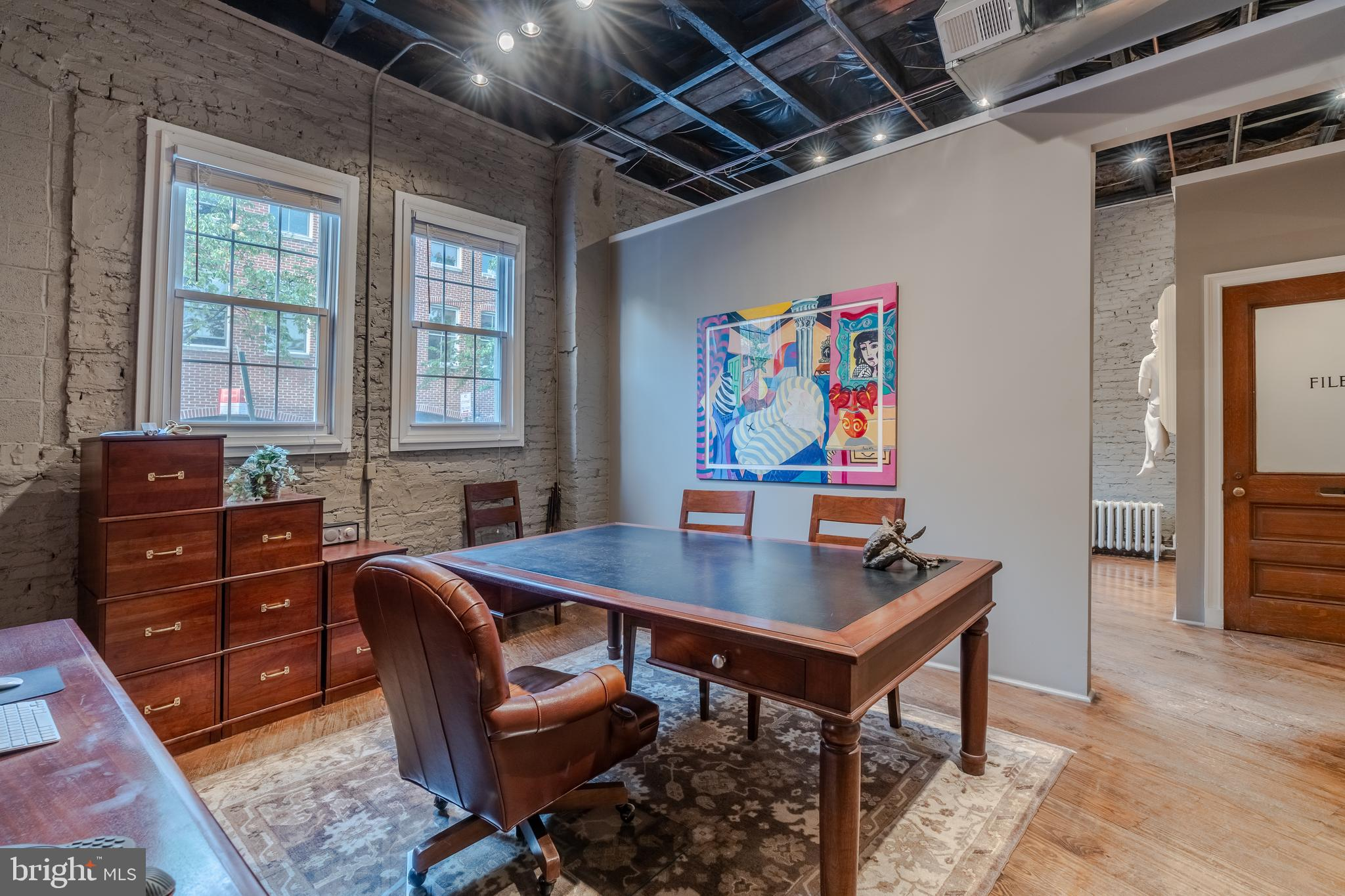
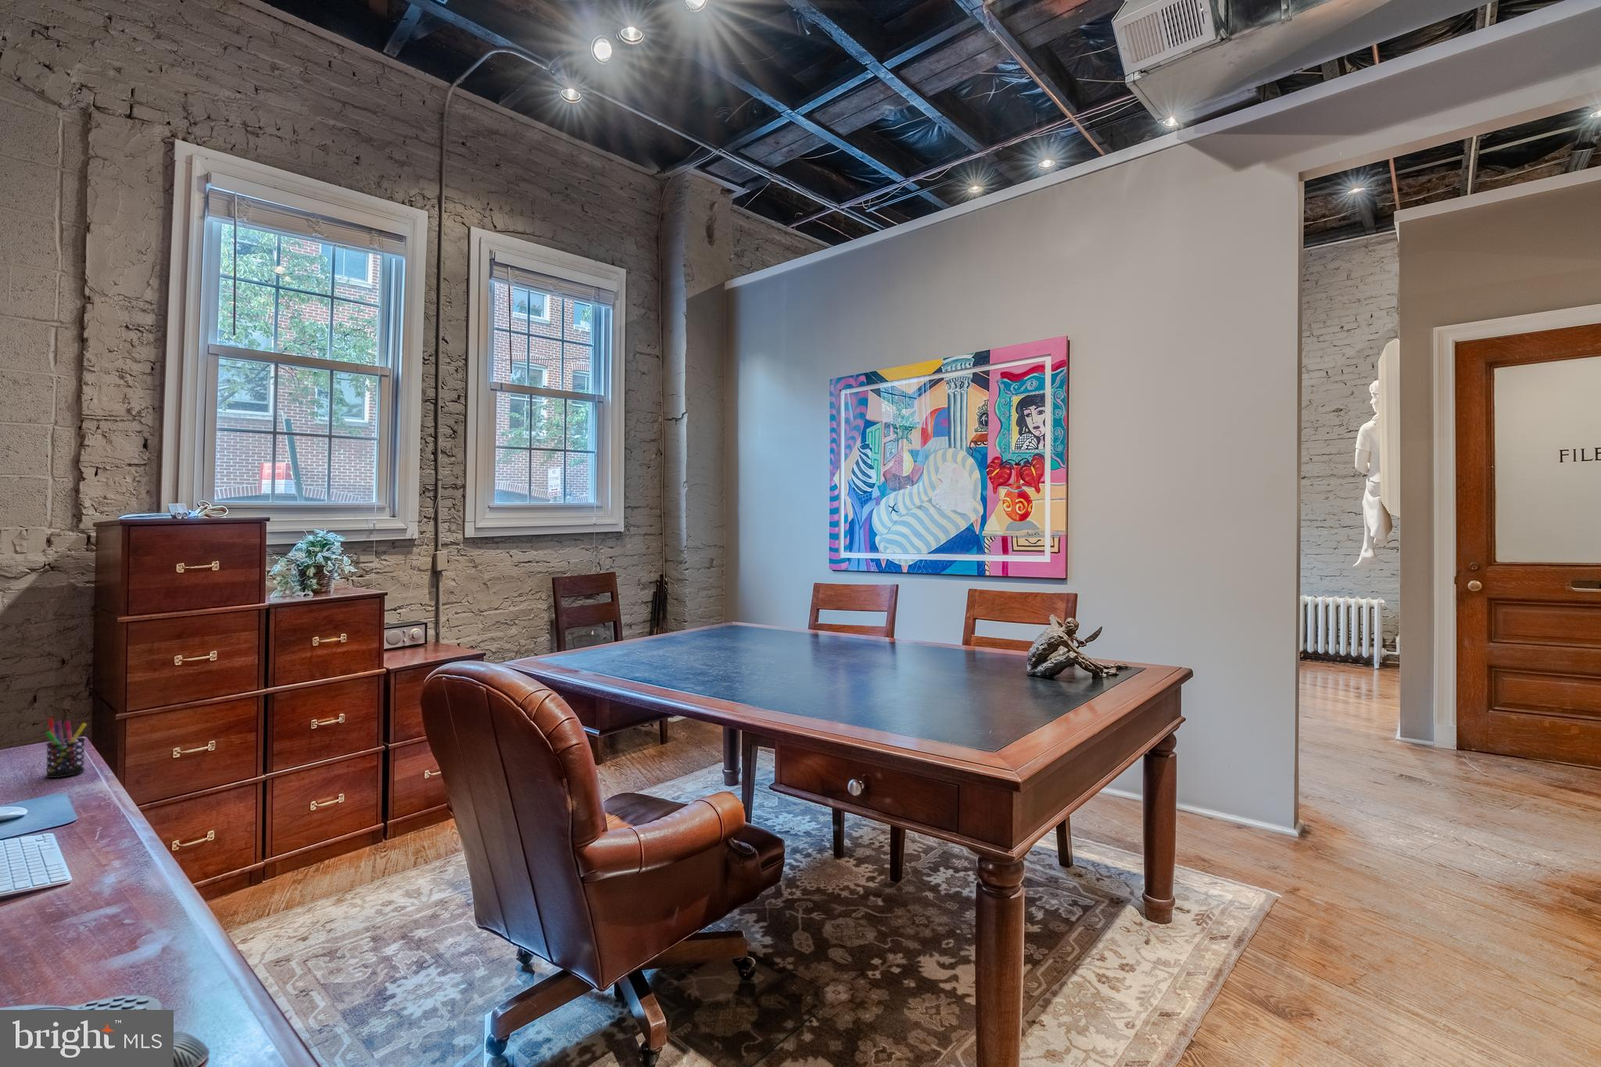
+ pen holder (61, 747)
